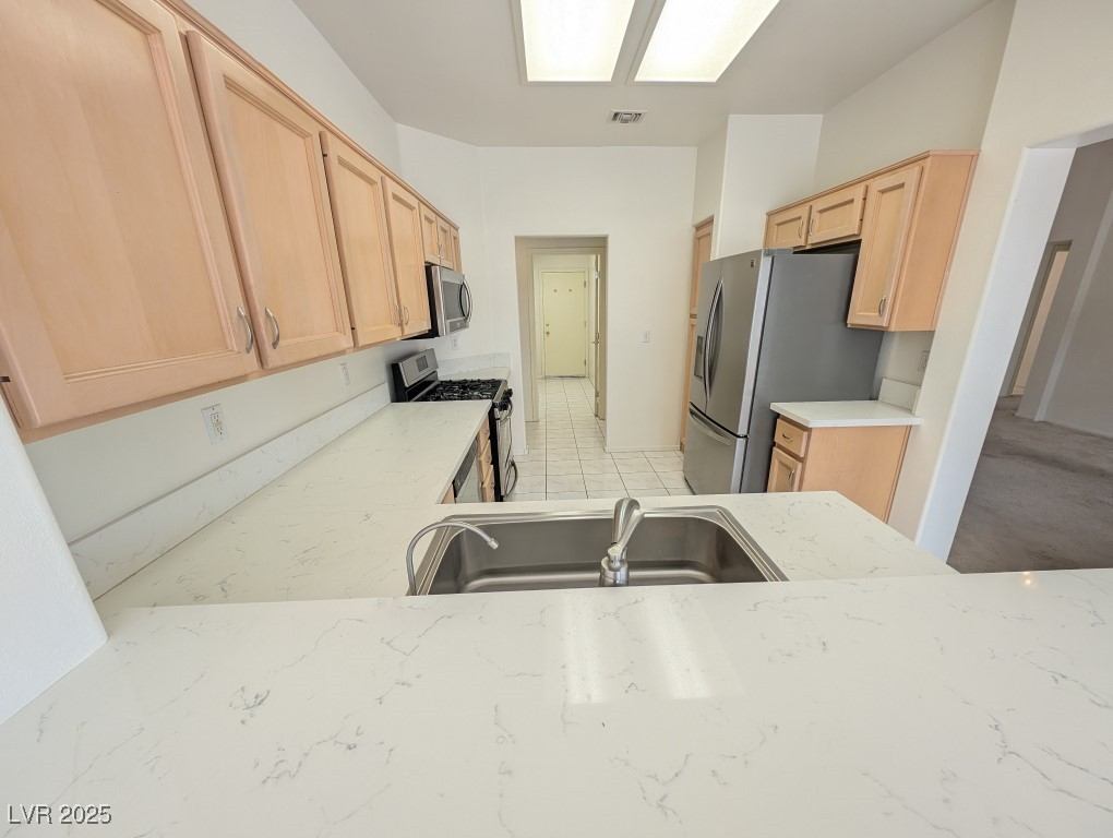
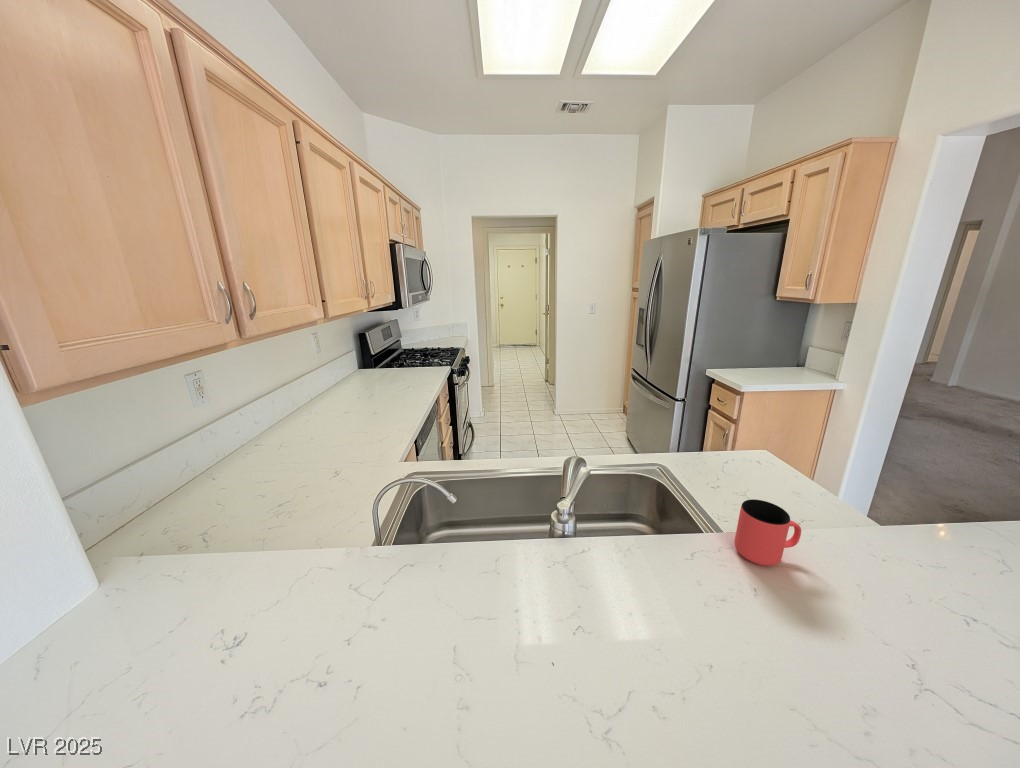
+ cup (769, 532)
